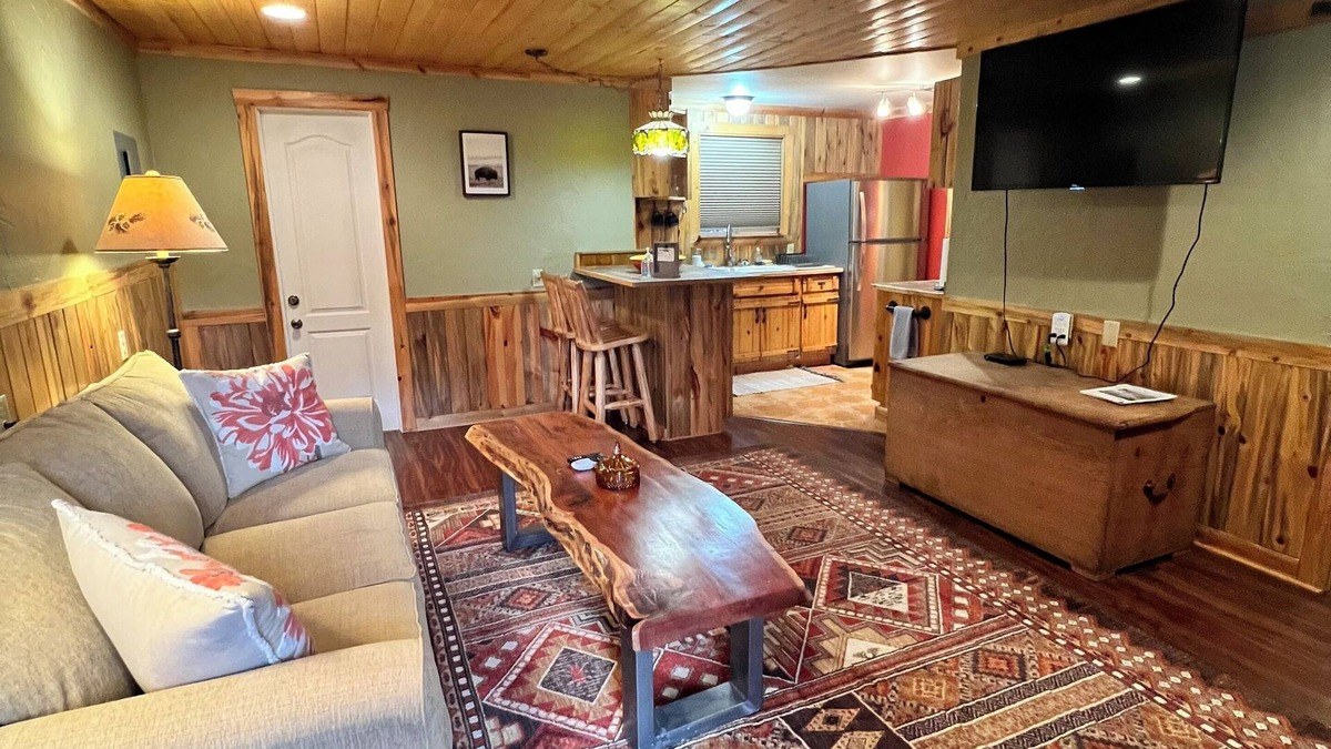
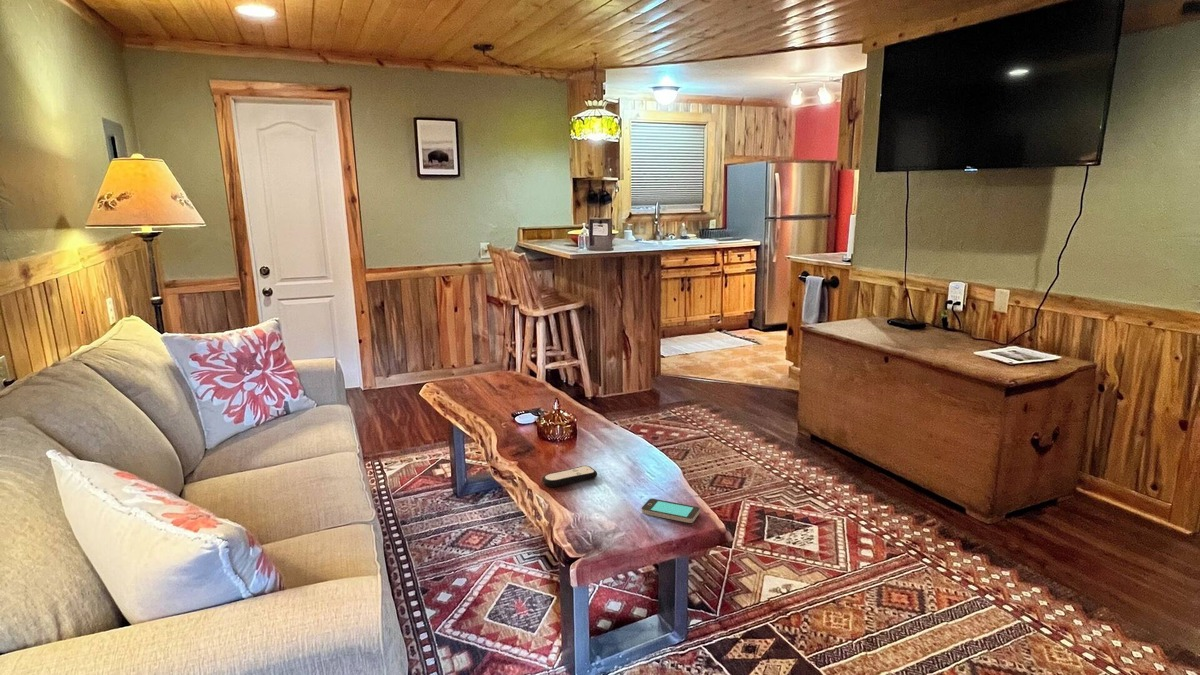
+ remote control (569, 476)
+ smartphone (670, 510)
